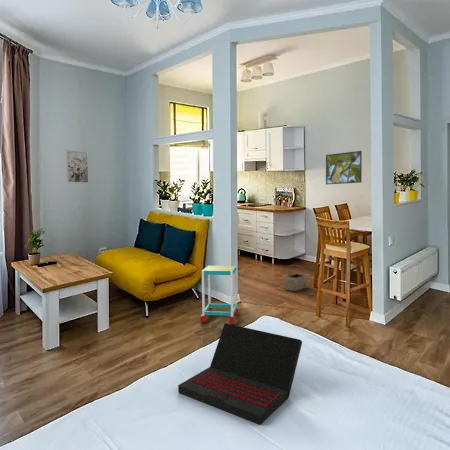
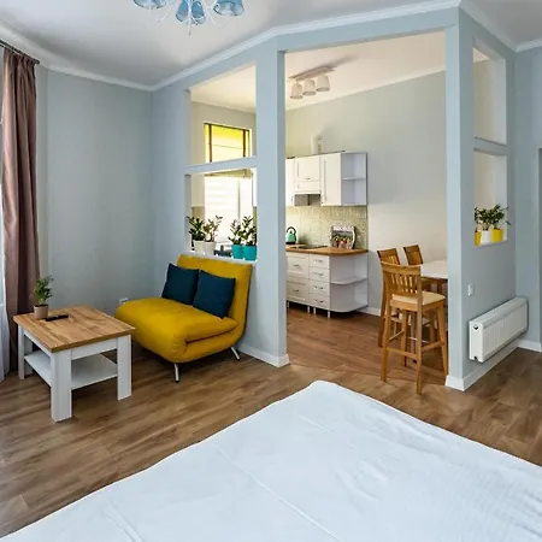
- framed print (343, 168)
- laptop (241, 364)
- side table (210, 293)
- basket (296, 277)
- wall art (77, 167)
